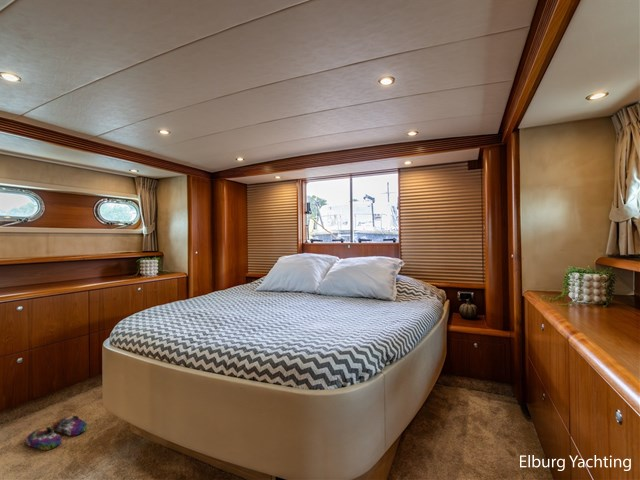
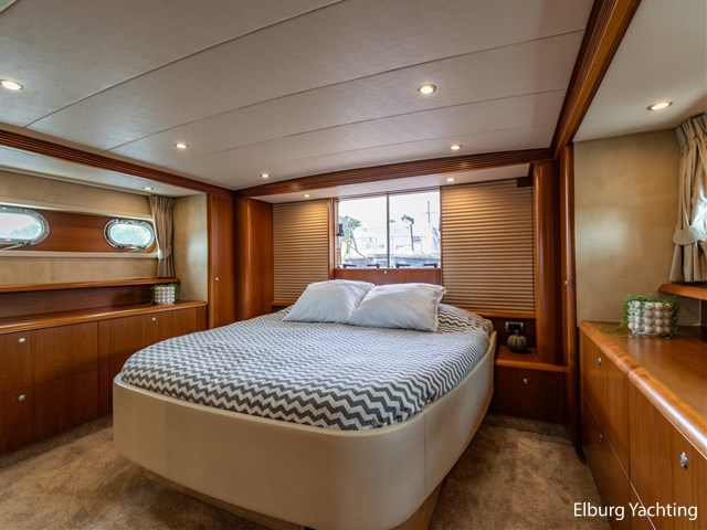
- slippers (57, 428)
